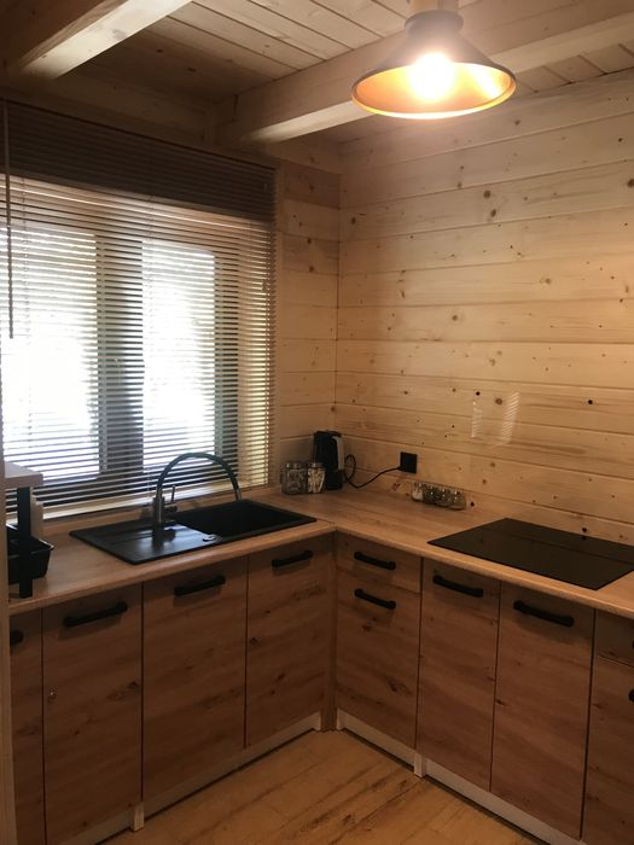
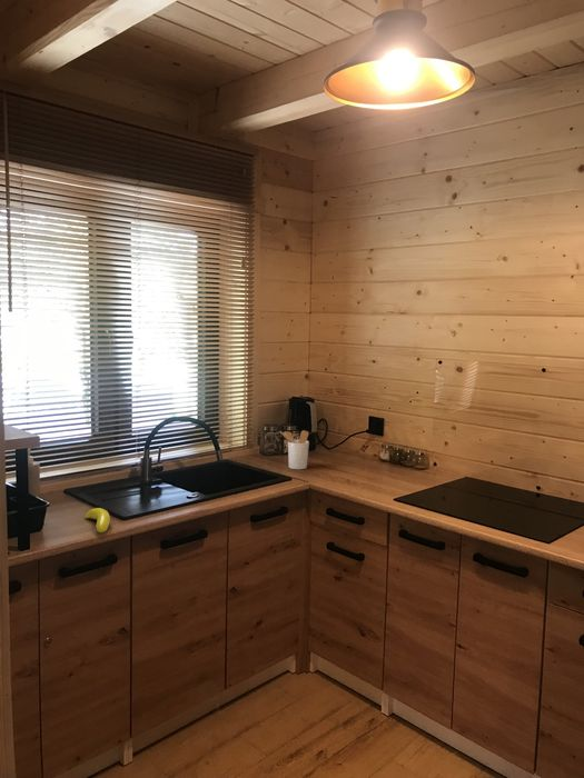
+ banana (96, 519)
+ utensil holder (293, 448)
